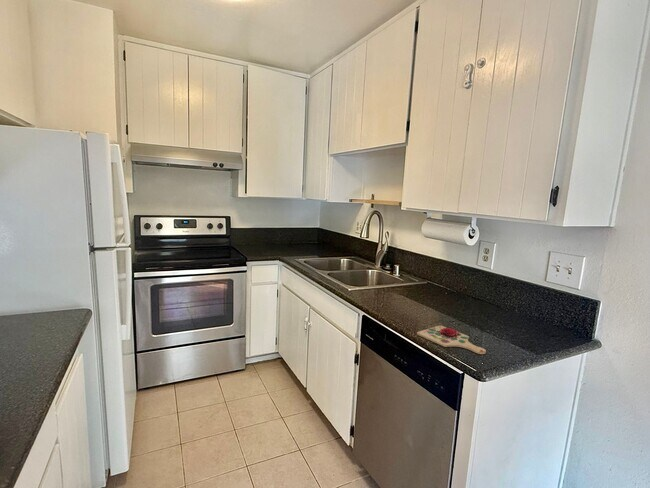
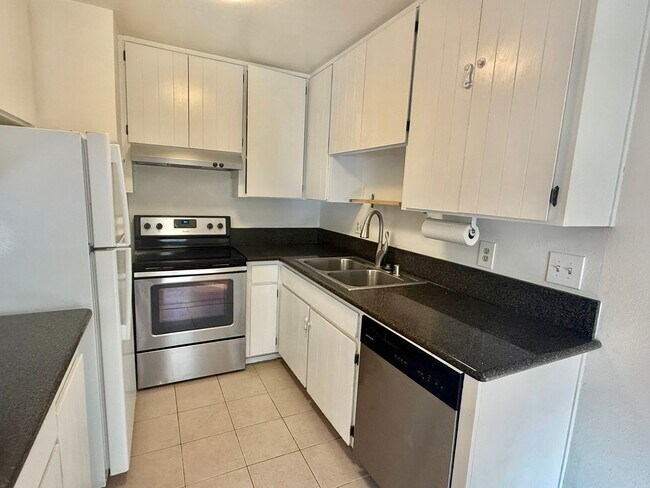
- cutting board (454, 337)
